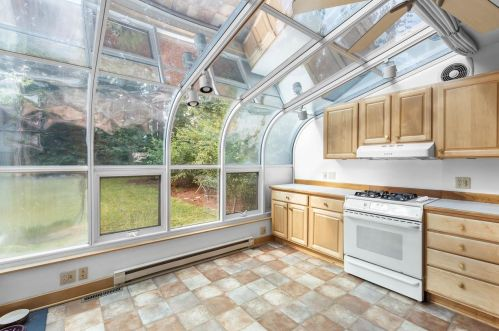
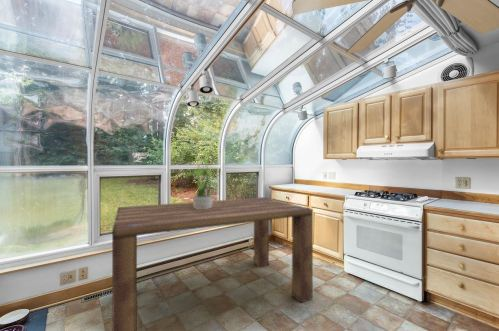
+ dining table (212, 226)
+ potted plant (198, 179)
